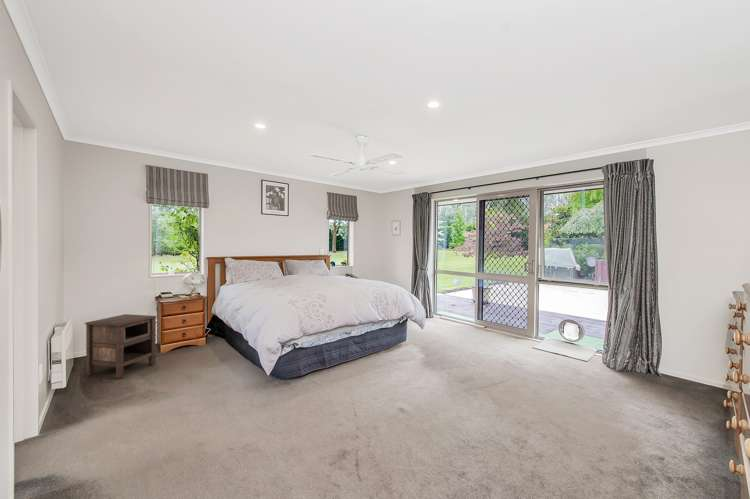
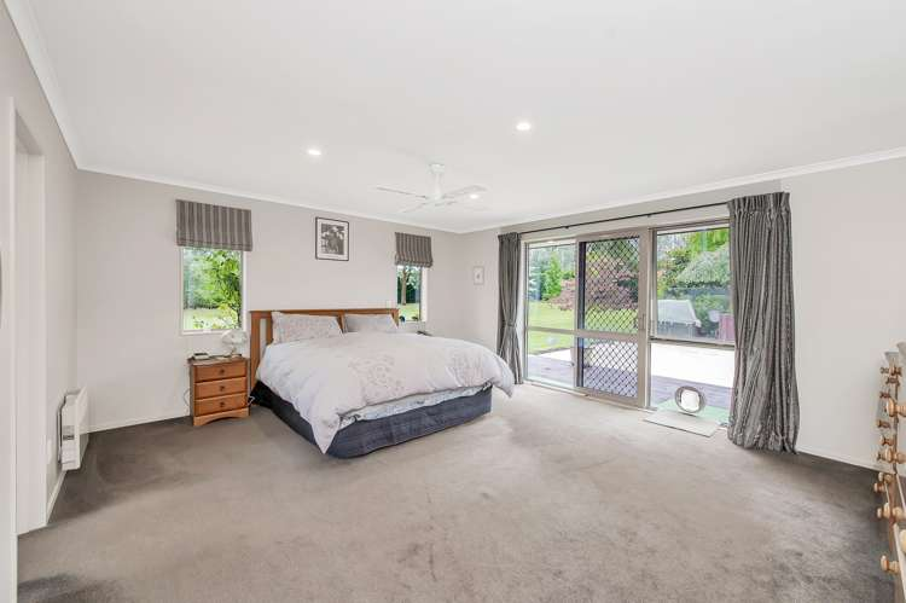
- nightstand (122, 344)
